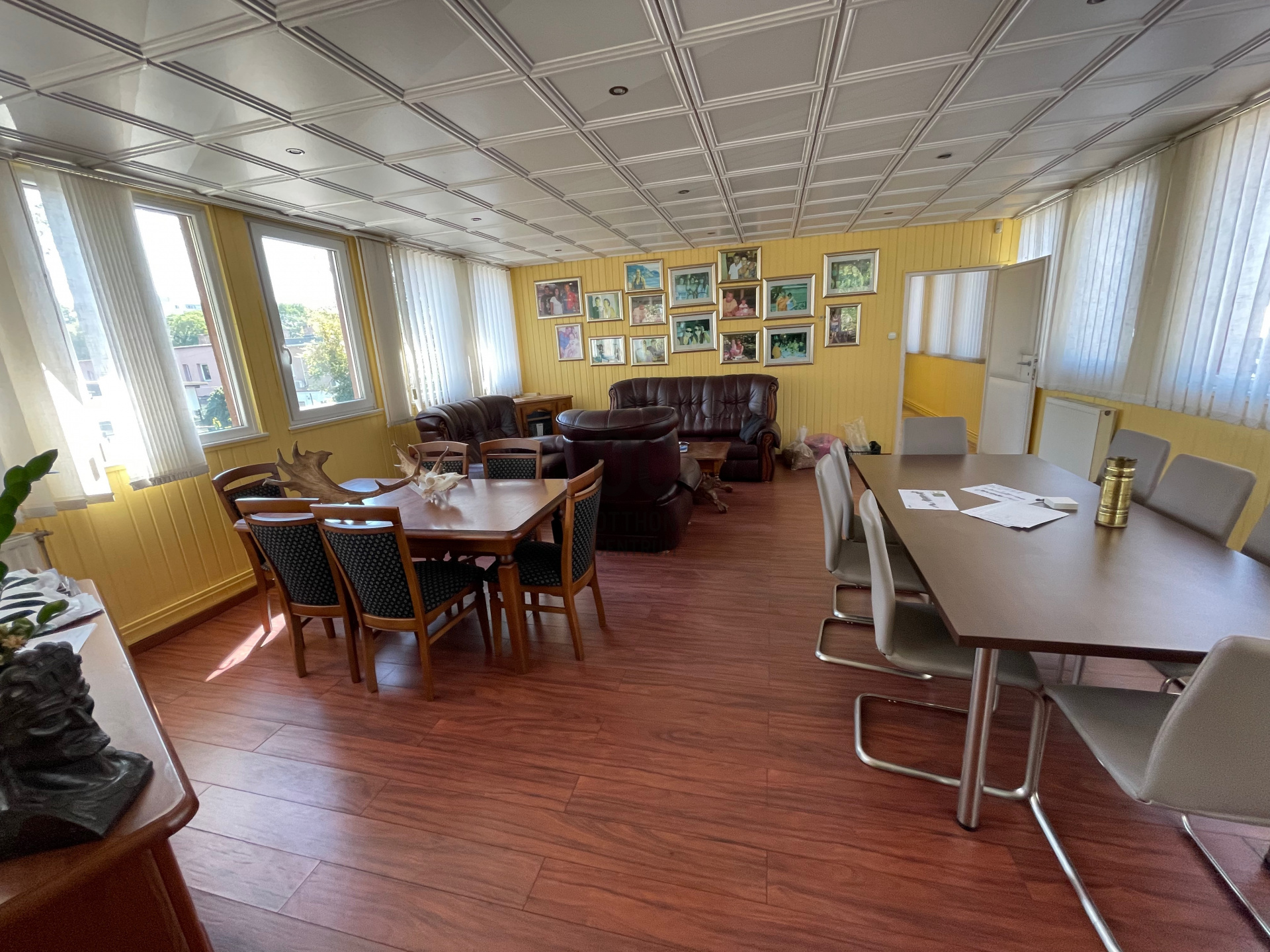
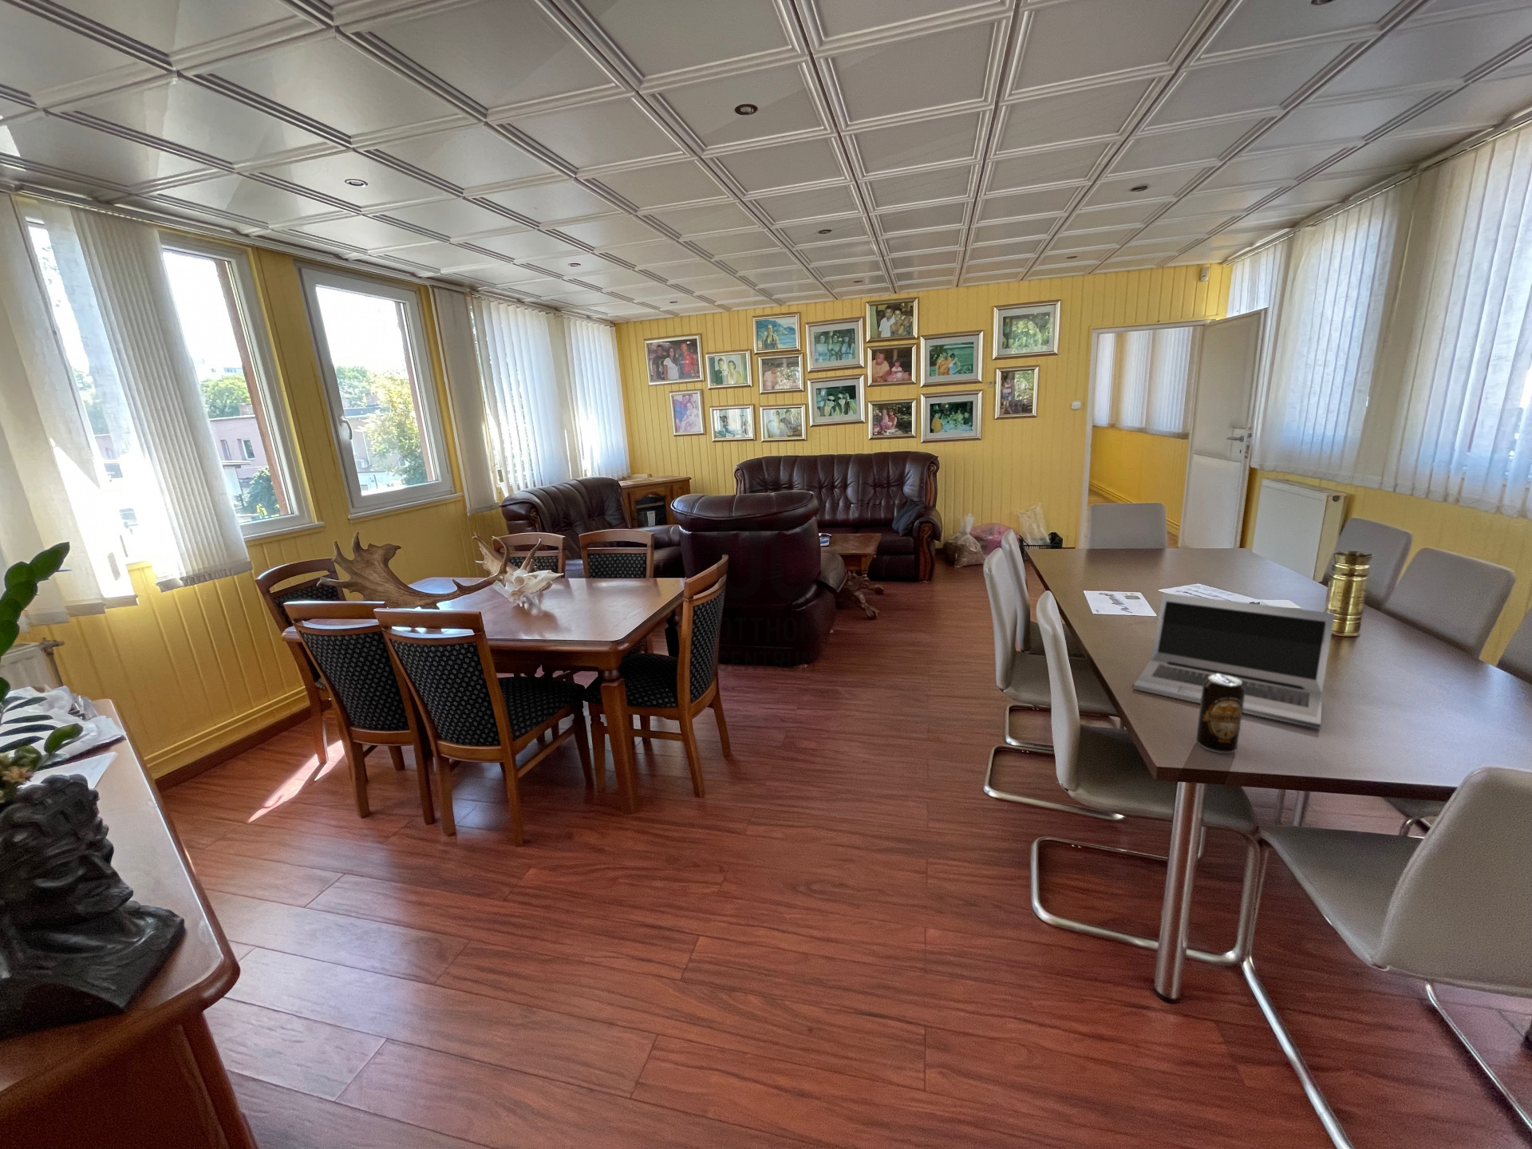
+ beverage can (1220, 713)
+ laptop (1230, 653)
